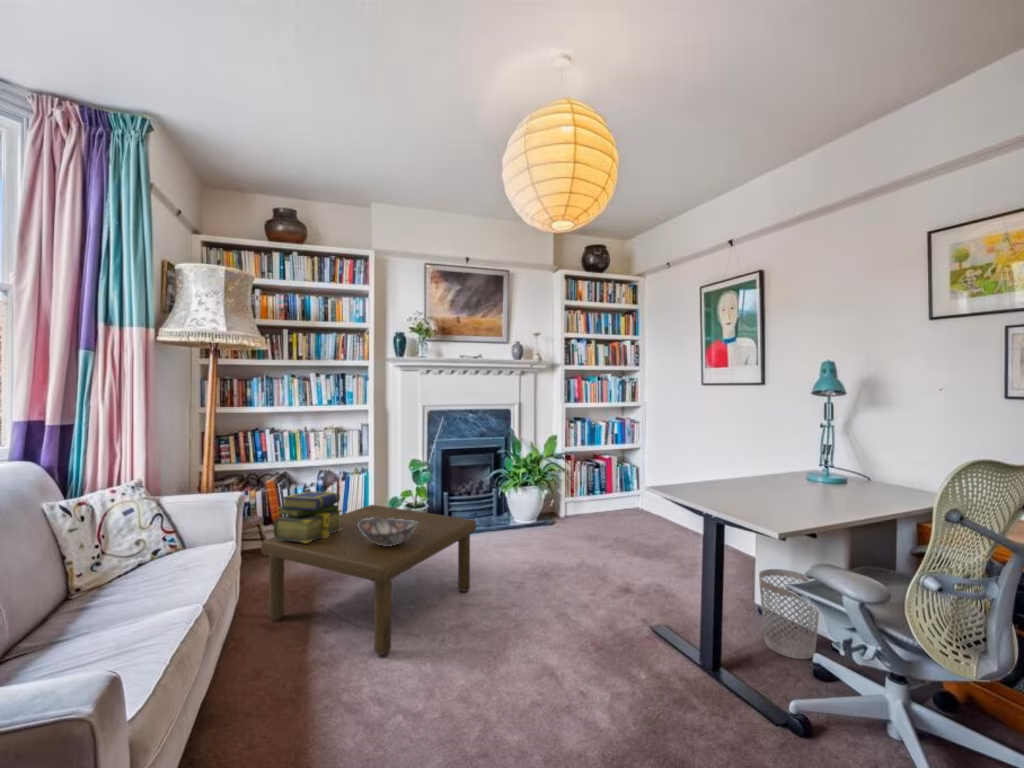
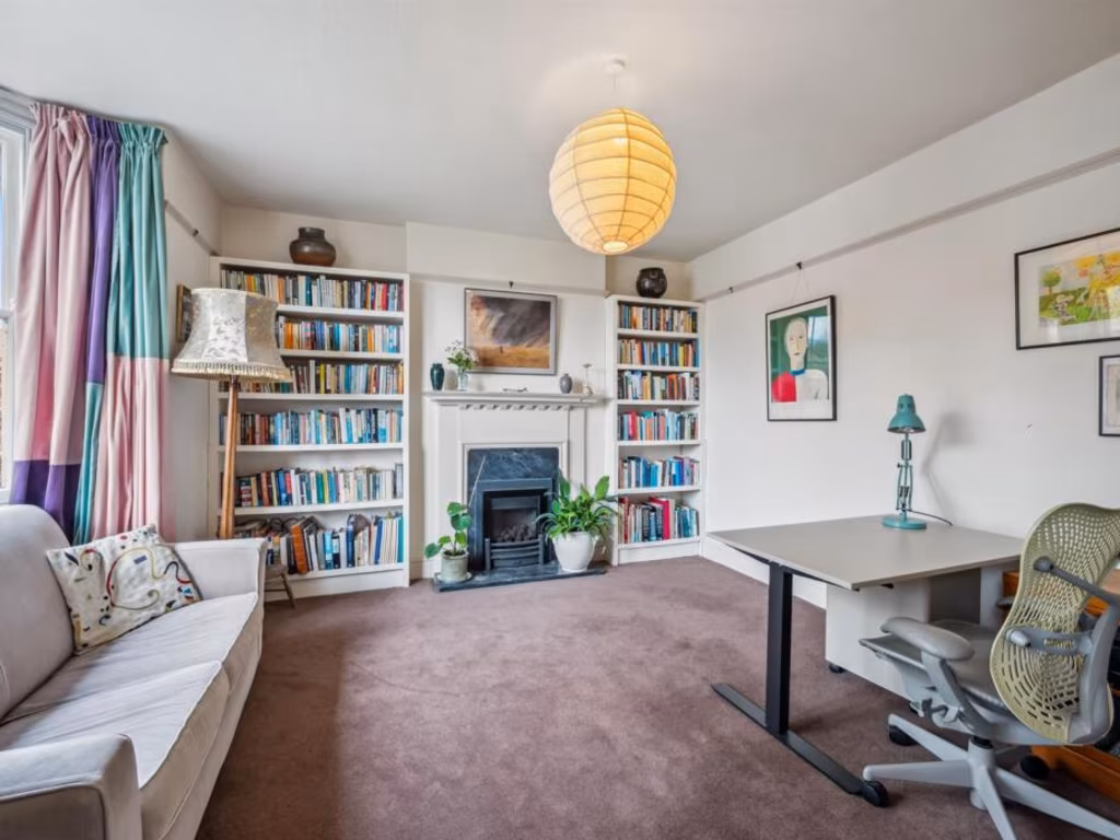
- coffee table (376, 566)
- ceramic bowl (388, 531)
- wastebasket (789, 614)
- stack of books (309, 513)
